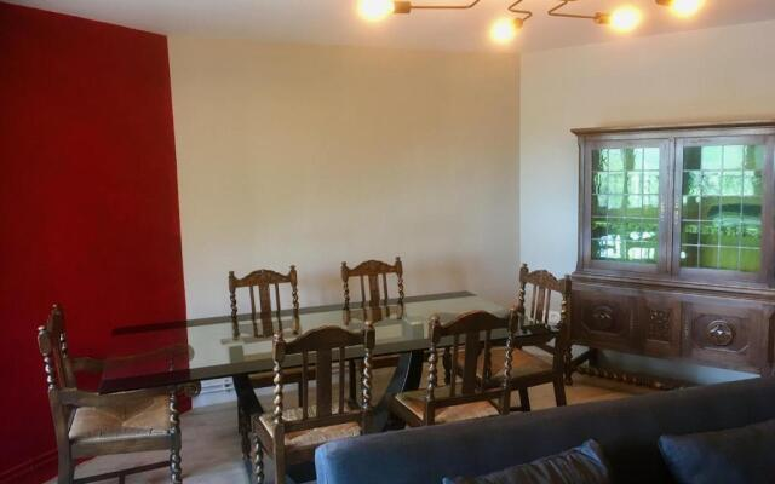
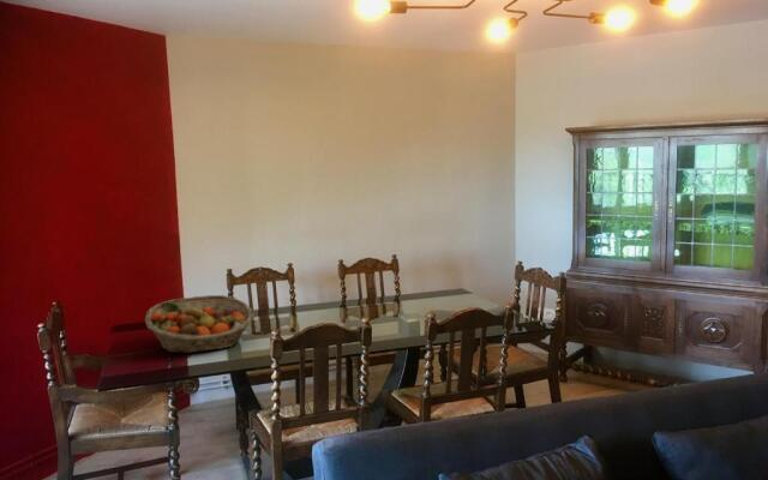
+ fruit basket (200, 323)
